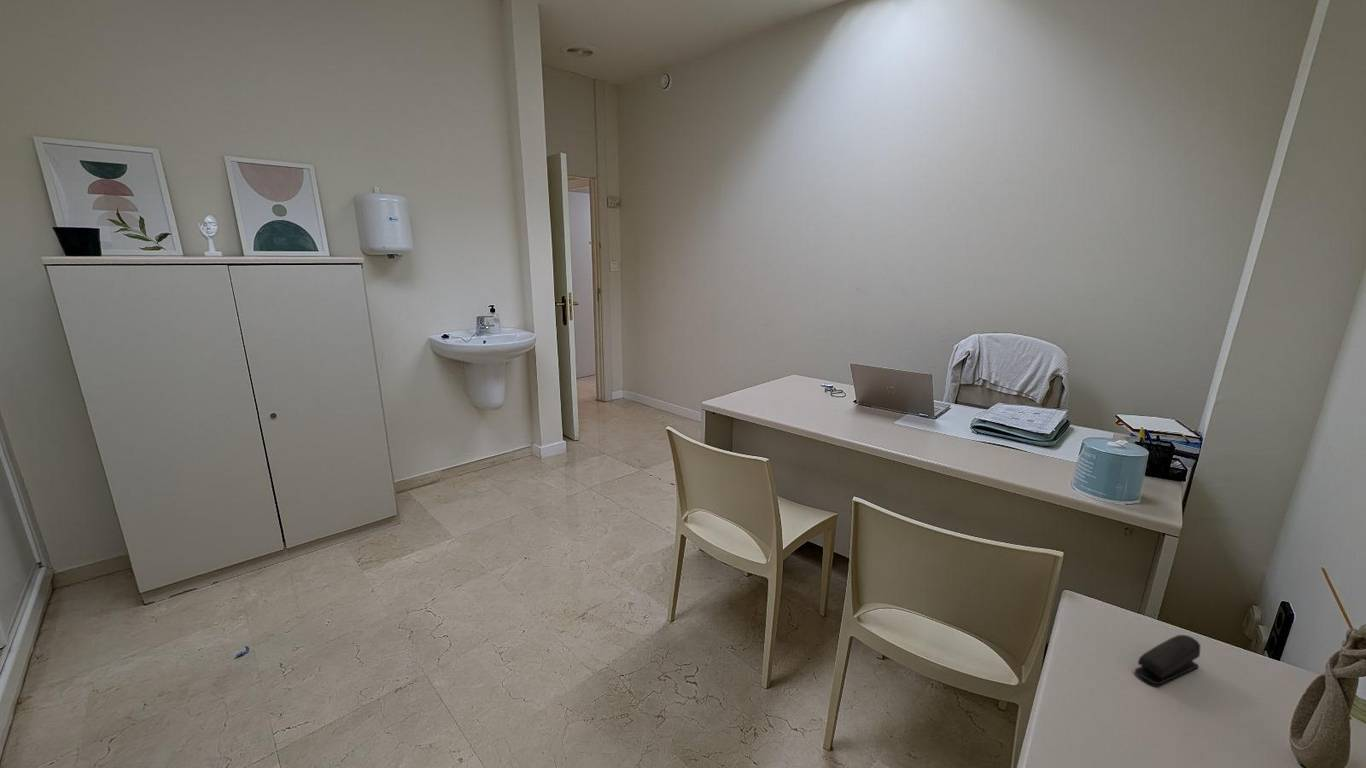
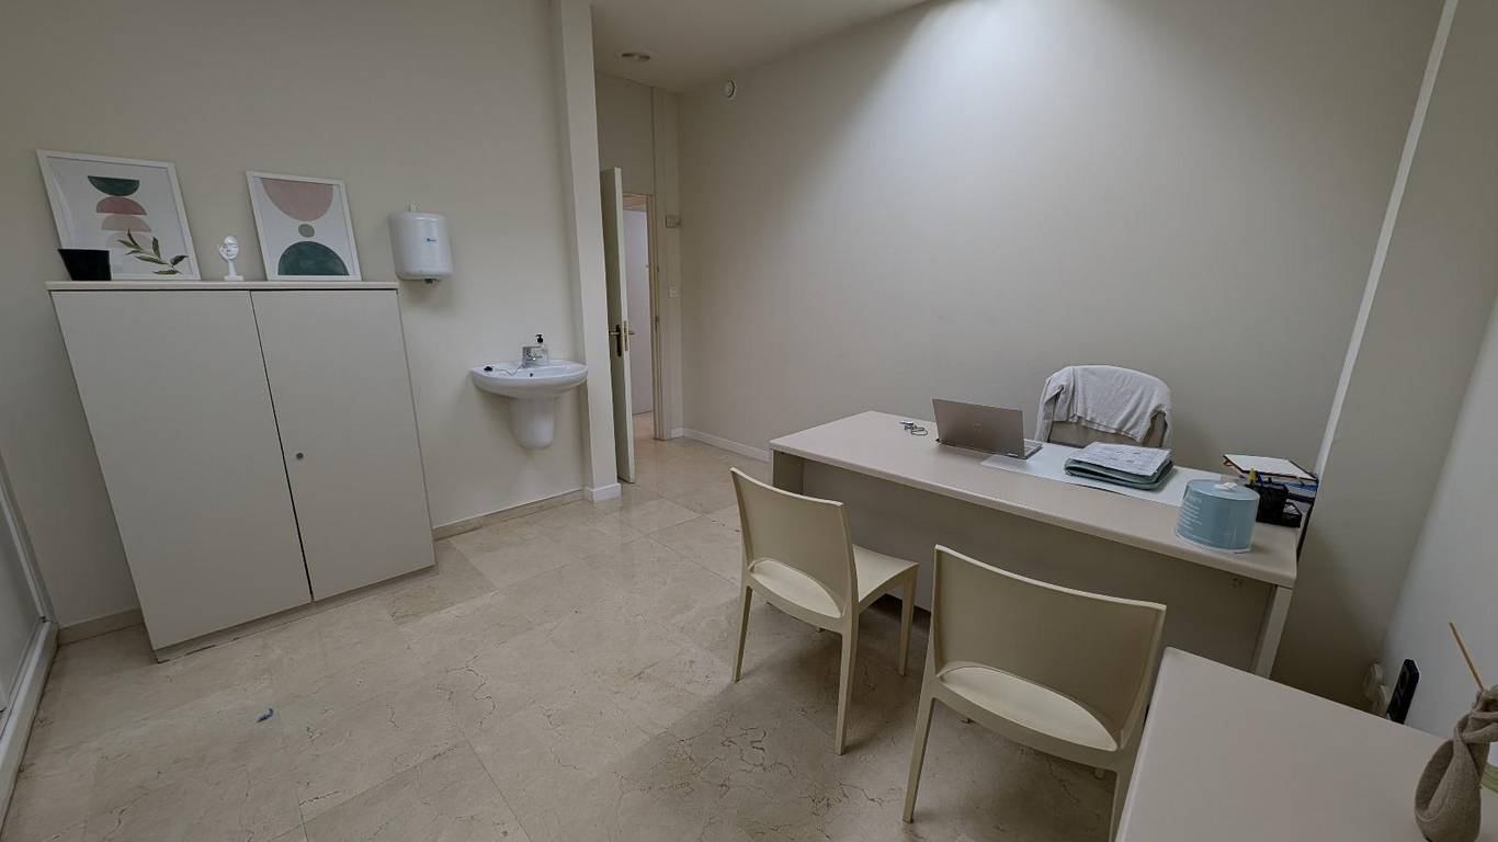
- stapler (1169, 657)
